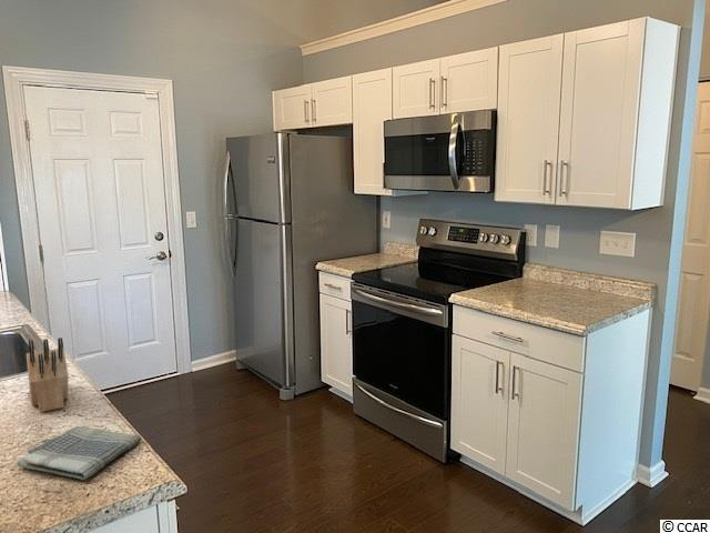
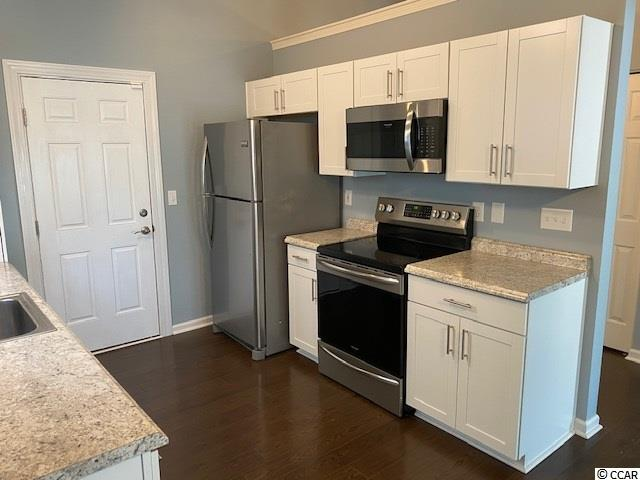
- dish towel (80, 447)
- knife block (45, 365)
